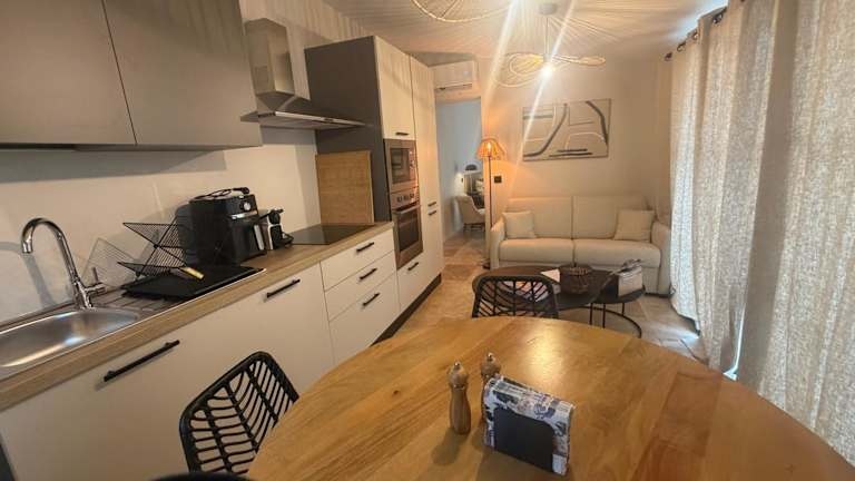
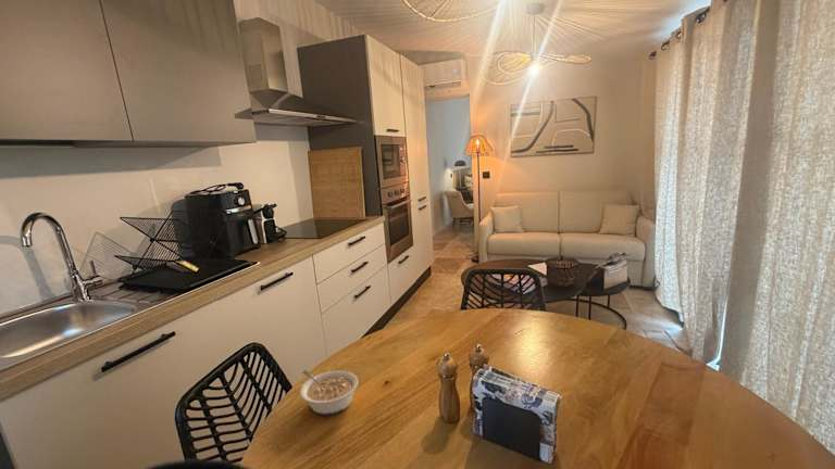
+ legume (327, 392)
